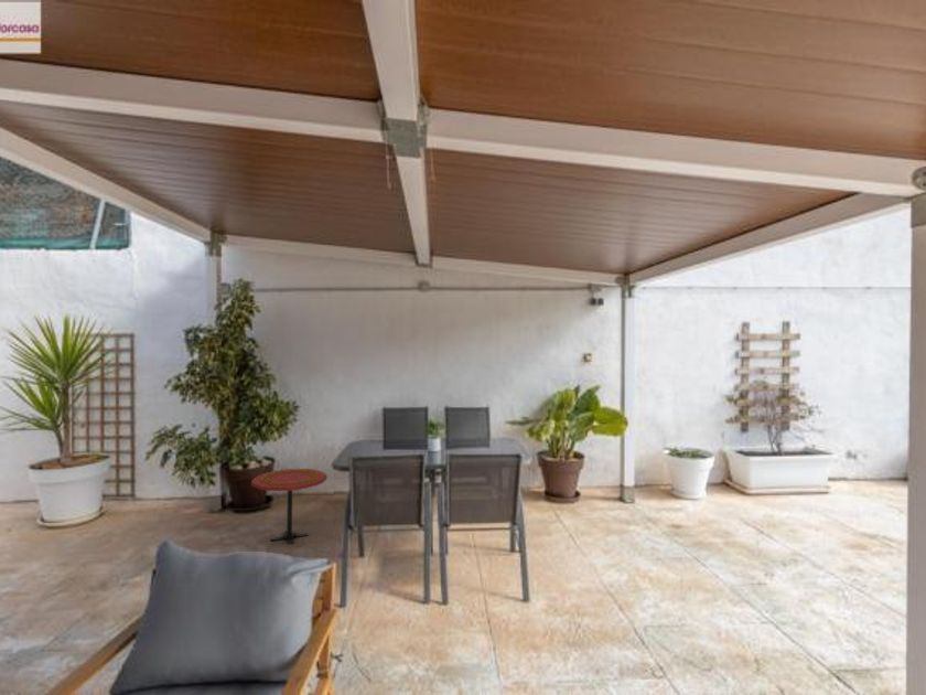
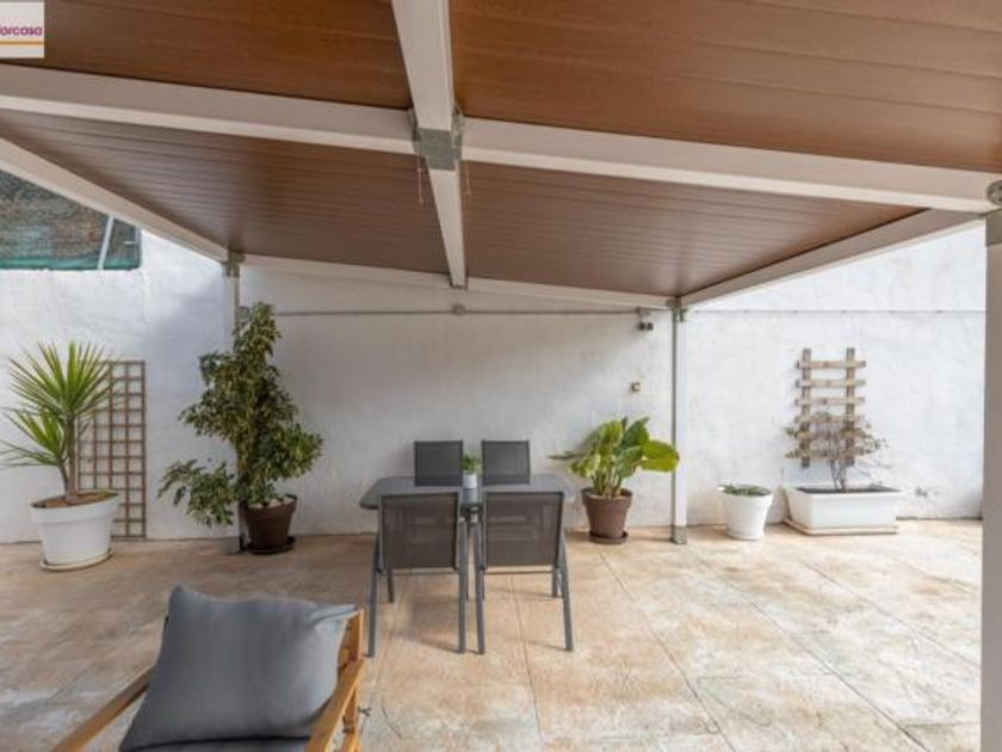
- side table (289, 506)
